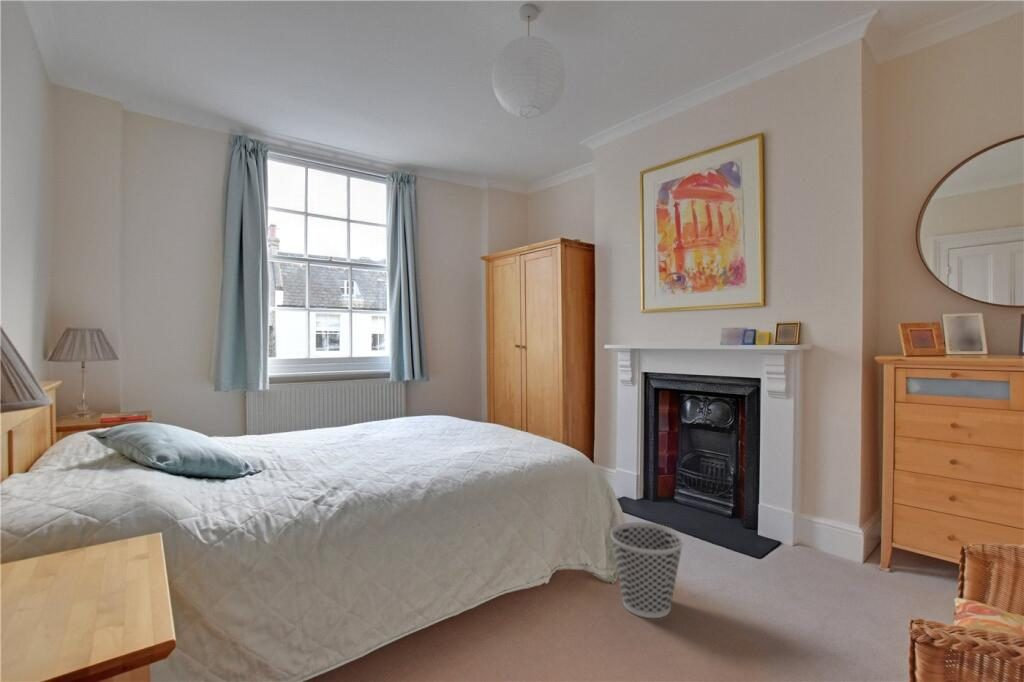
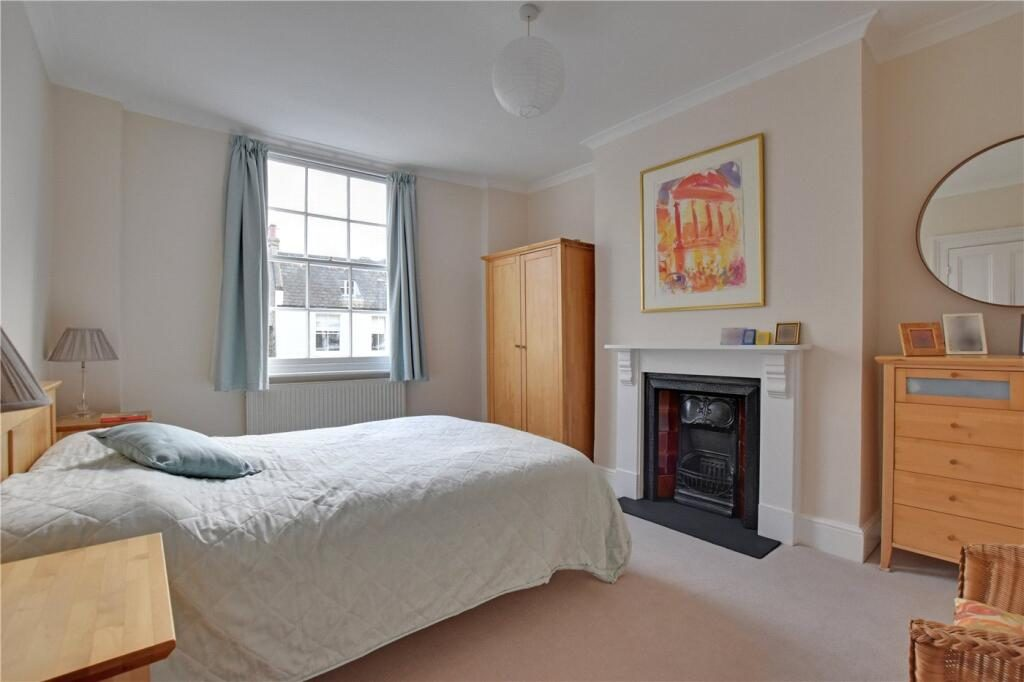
- wastebasket (646, 570)
